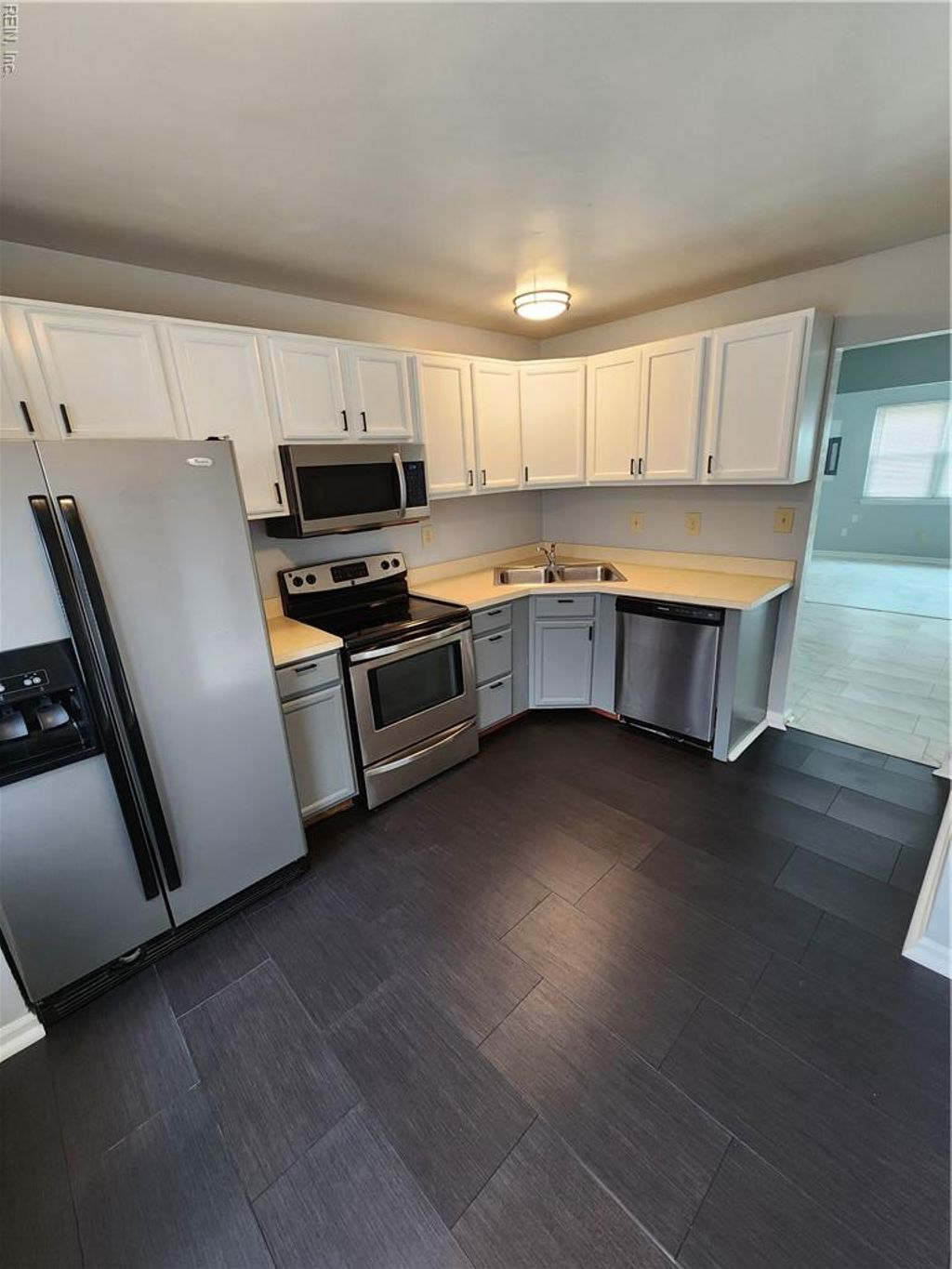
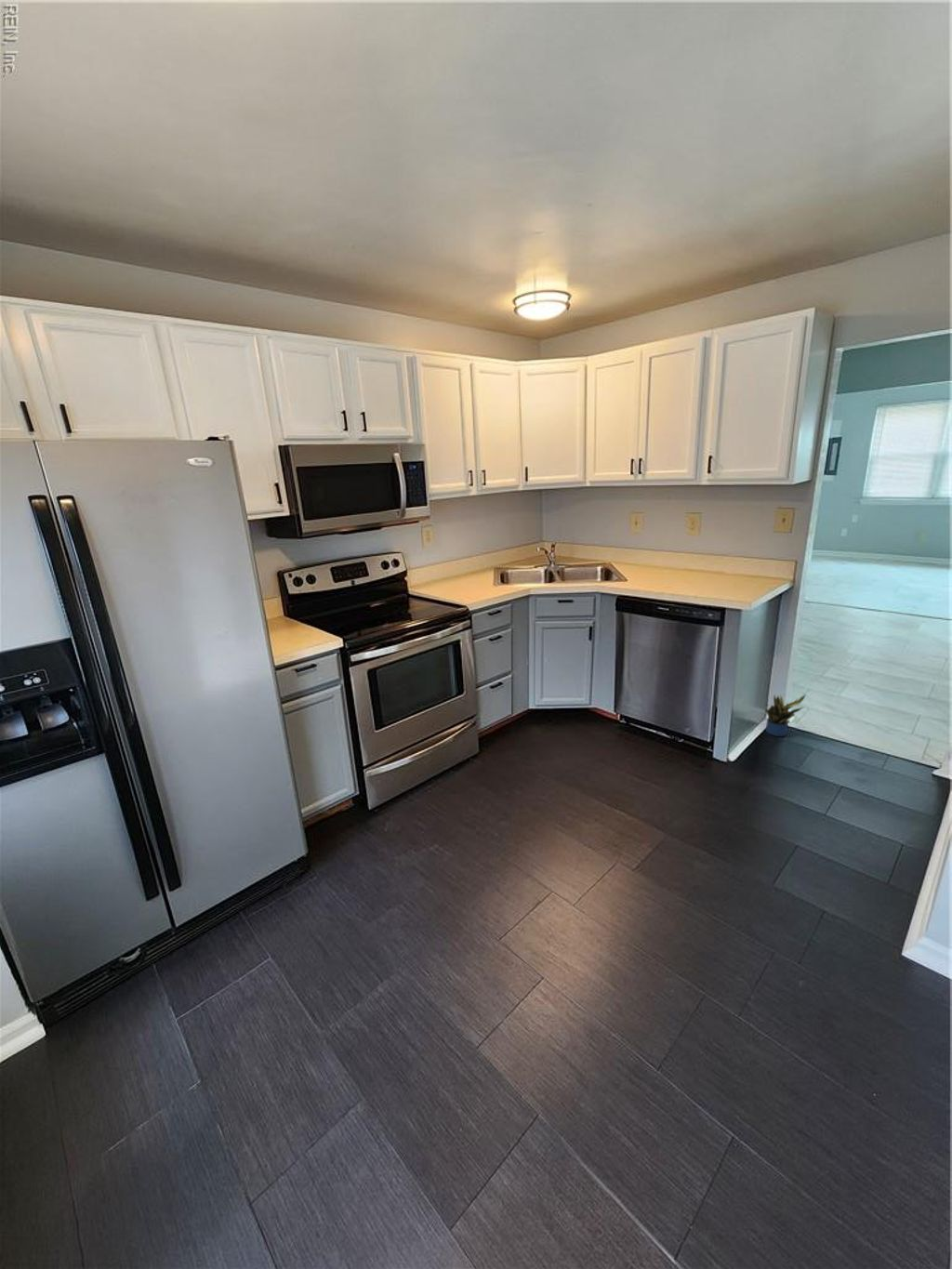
+ potted plant (786, 711)
